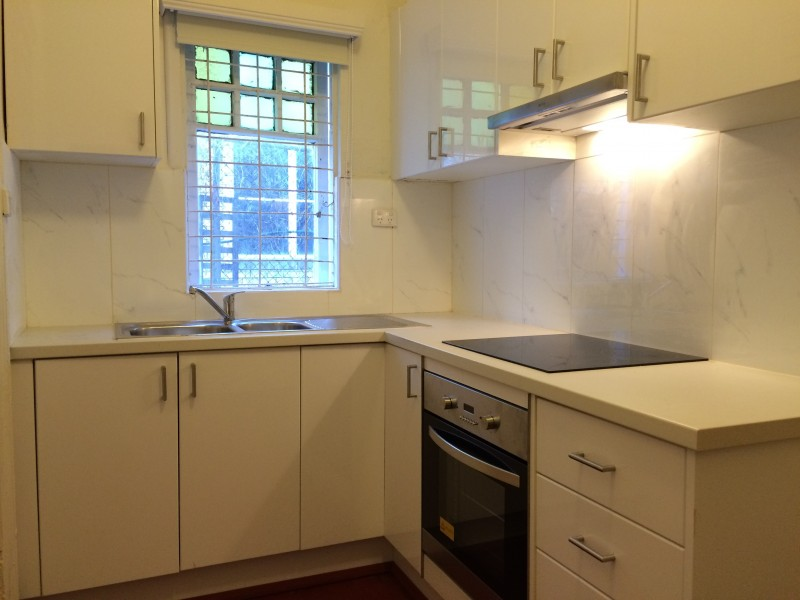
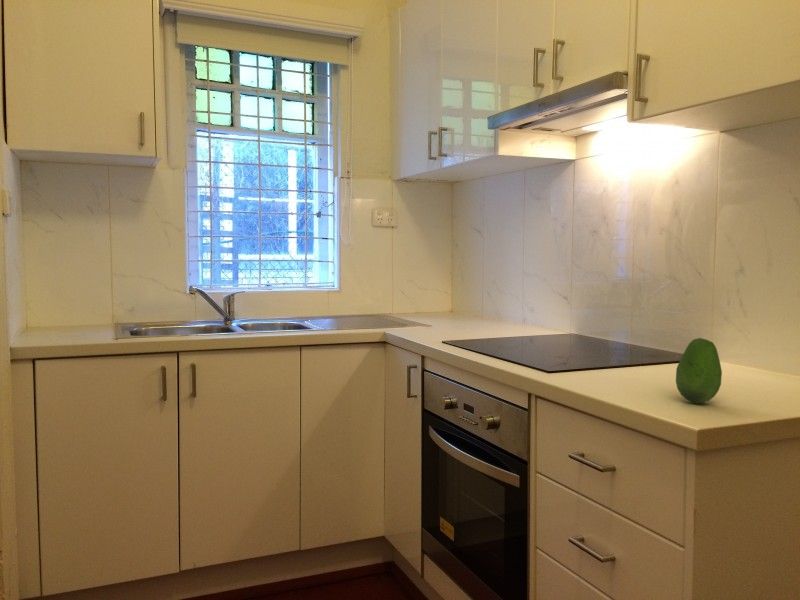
+ fruit (698, 370)
